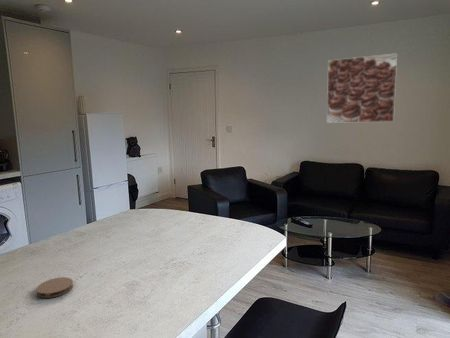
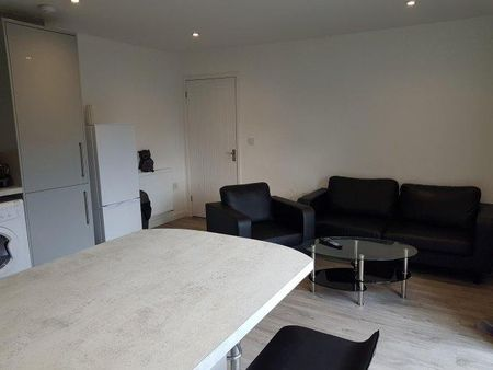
- coaster (55, 287)
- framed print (360, 90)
